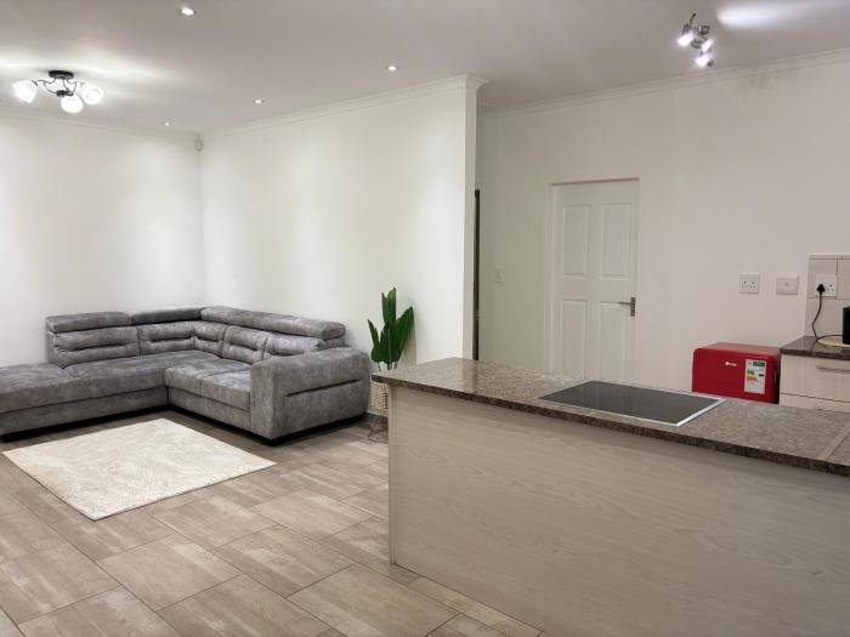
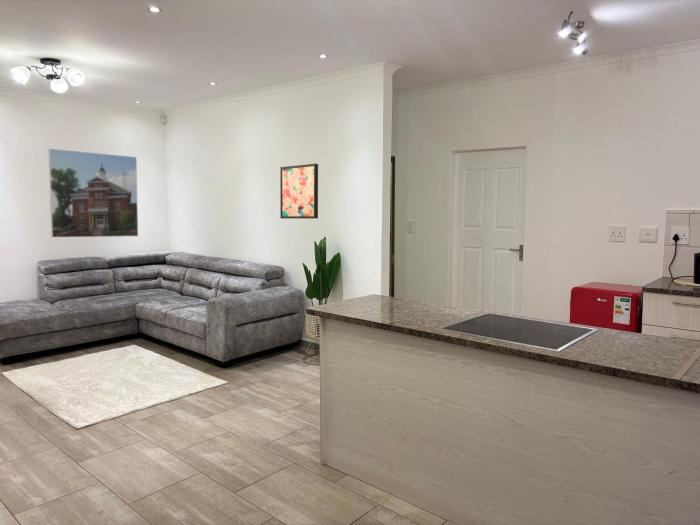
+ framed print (96, 195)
+ wall art (298, 192)
